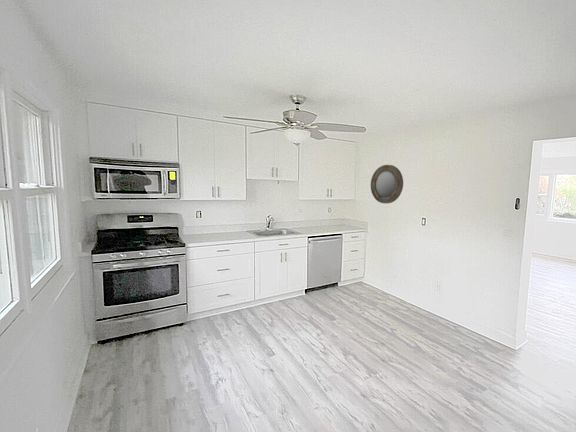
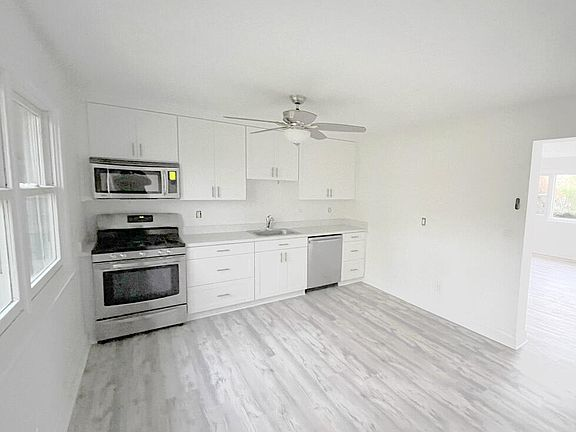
- home mirror (385, 184)
